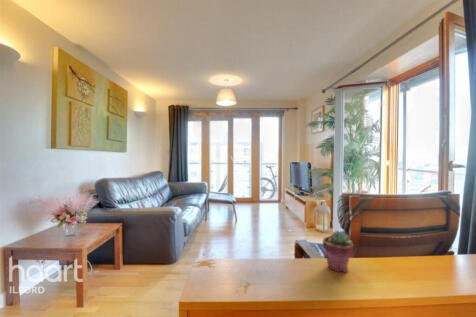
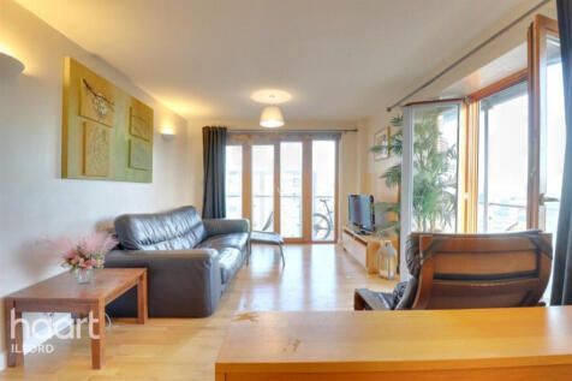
- potted succulent (337, 249)
